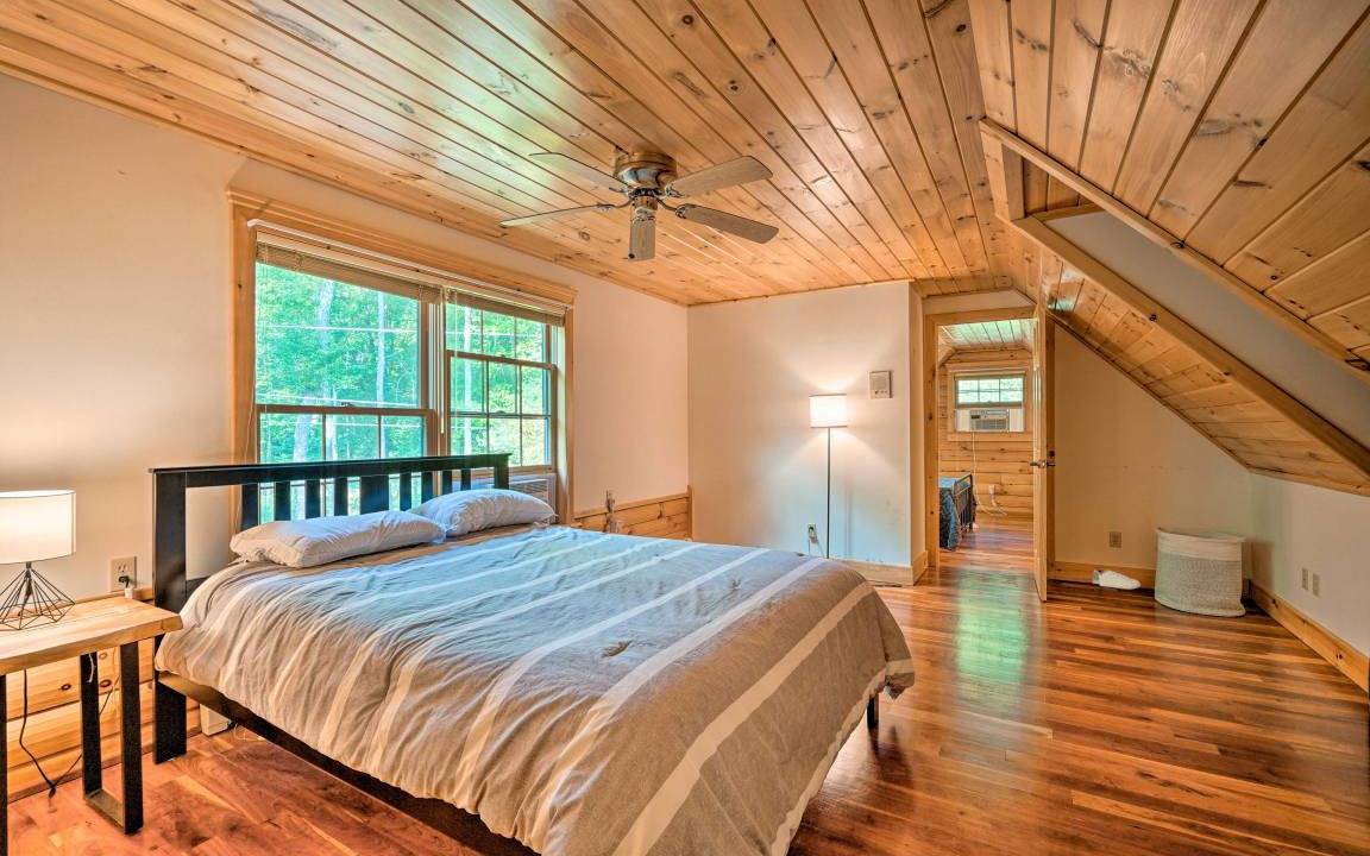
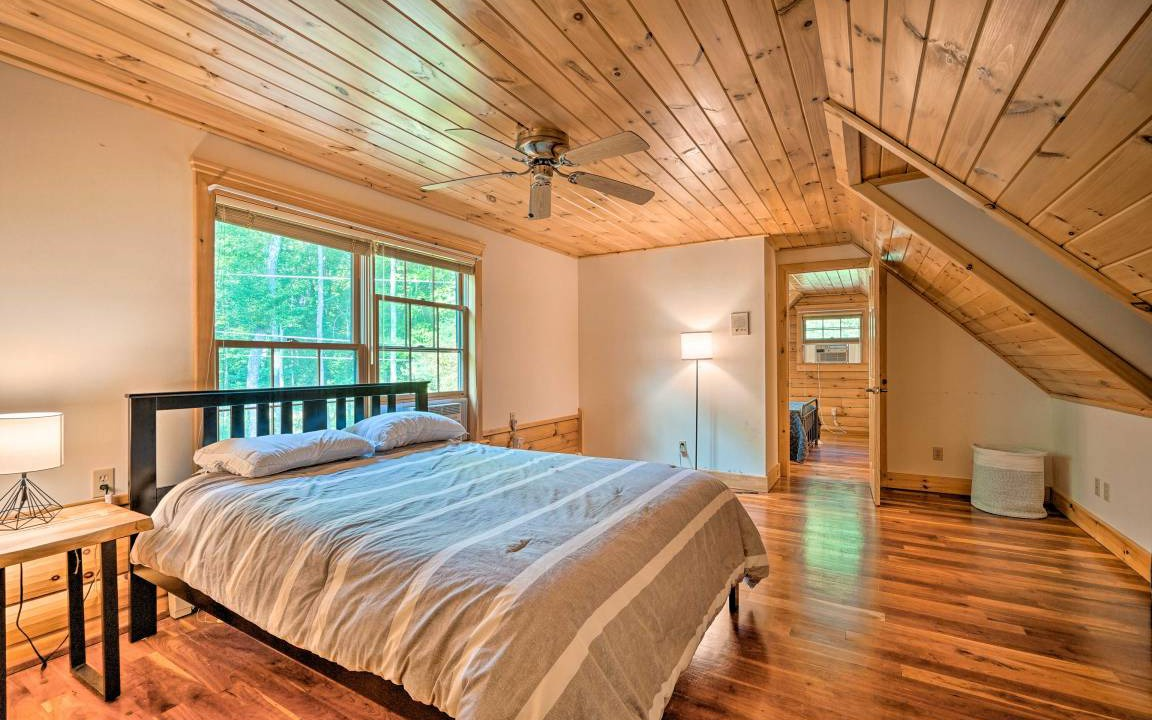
- shoe (1116, 579)
